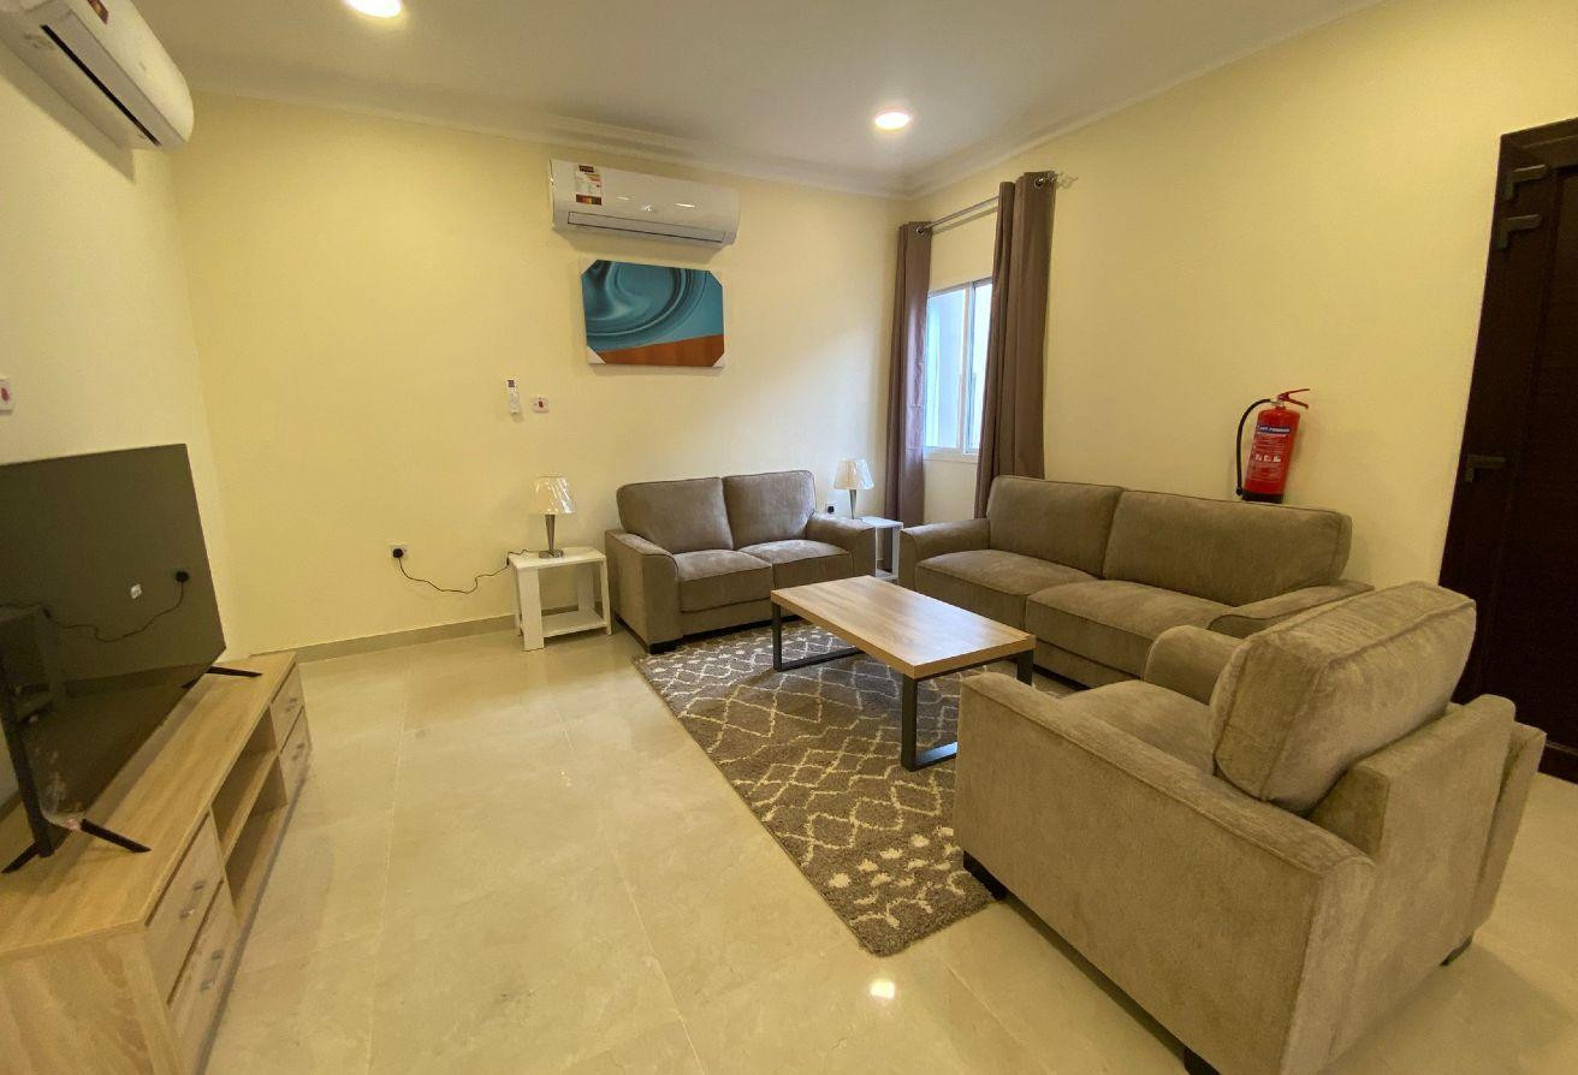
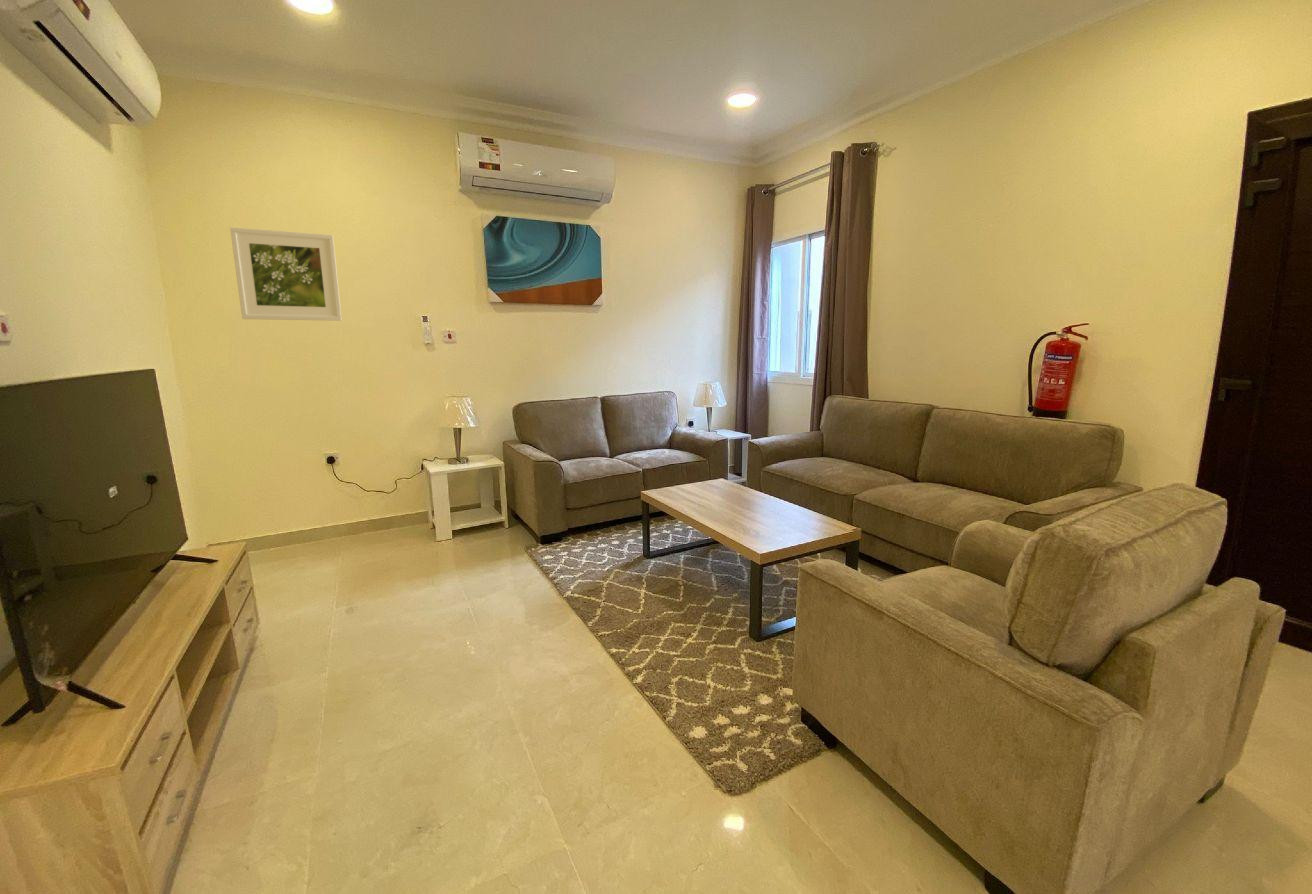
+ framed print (288, 276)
